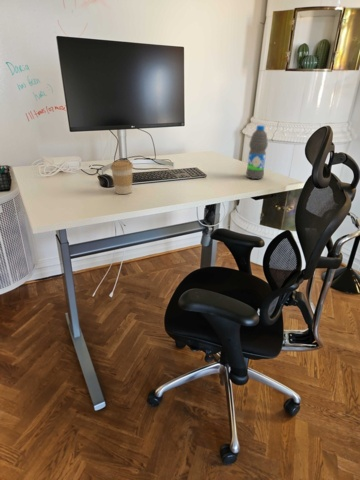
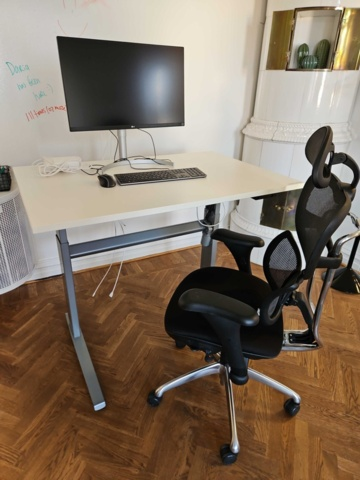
- coffee cup (122, 176)
- water bottle (257, 152)
